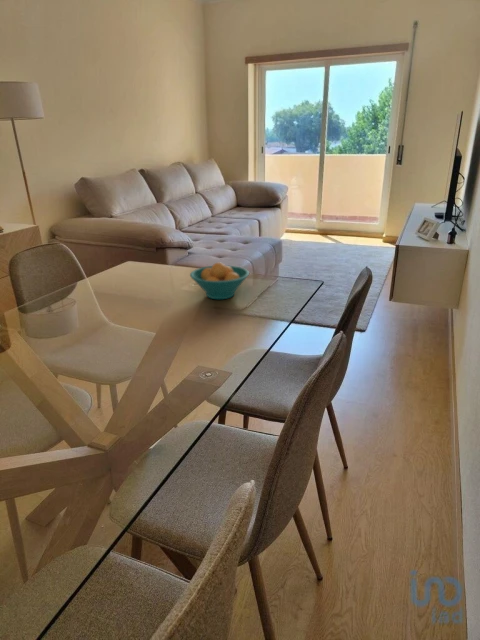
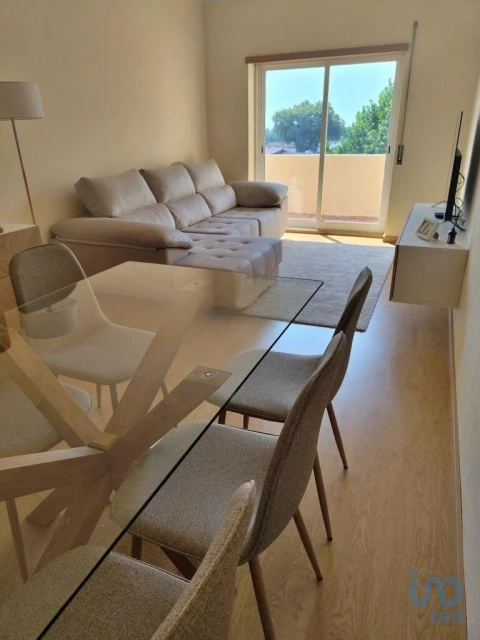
- fruit bowl (219, 279)
